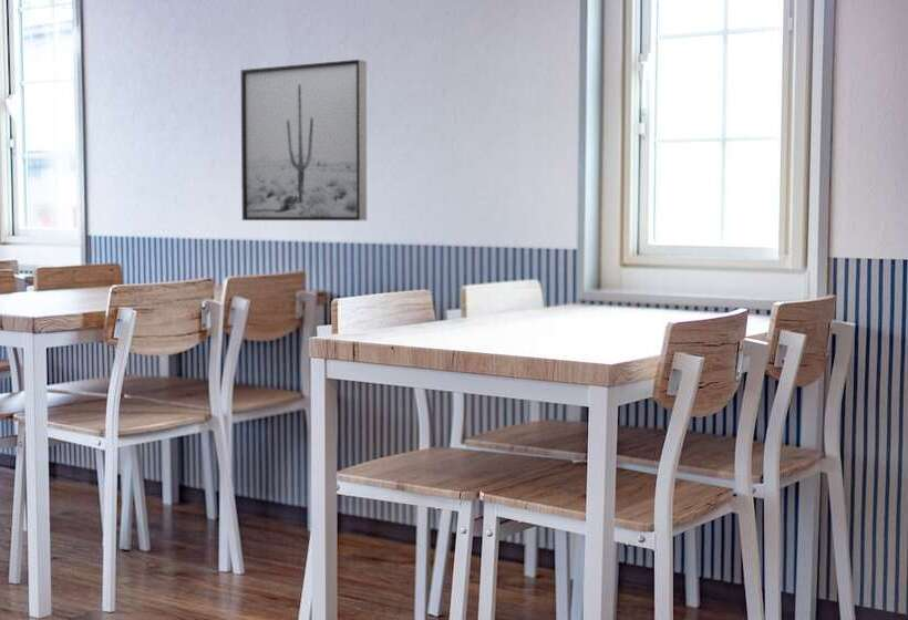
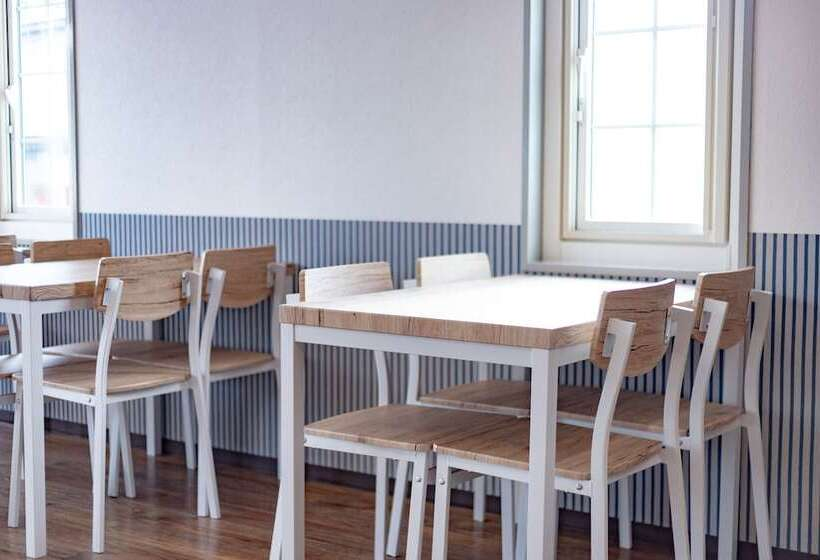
- wall art (301, 143)
